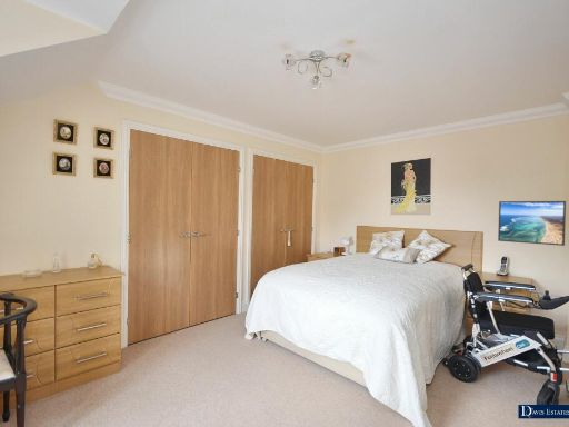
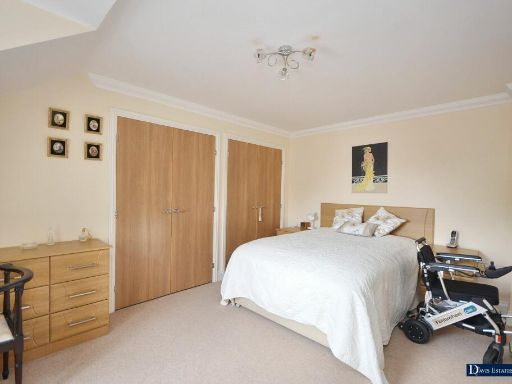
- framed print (529, 221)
